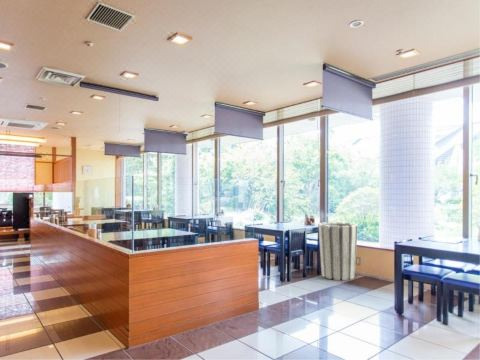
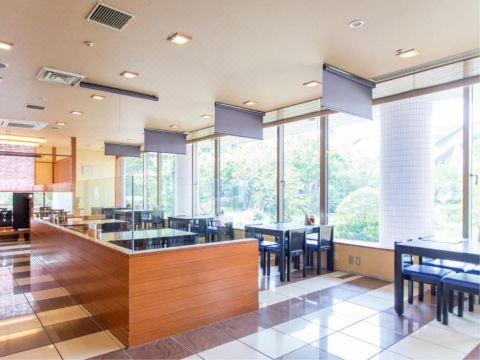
- trash can (337, 249)
